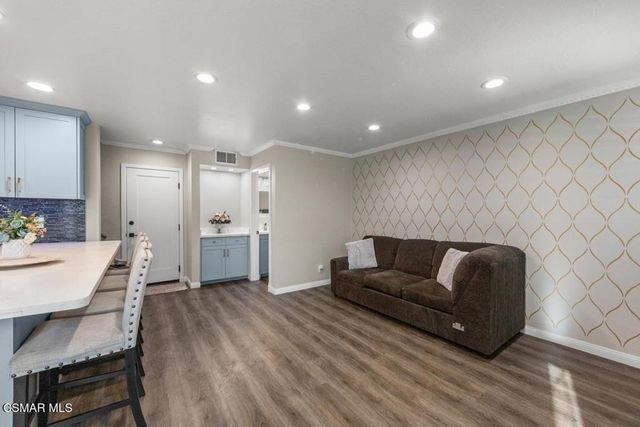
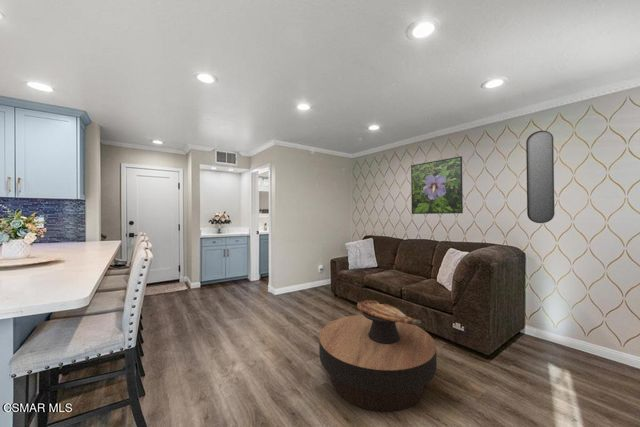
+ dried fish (385, 323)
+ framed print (434, 187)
+ coffee table (375, 357)
+ home mirror (539, 177)
